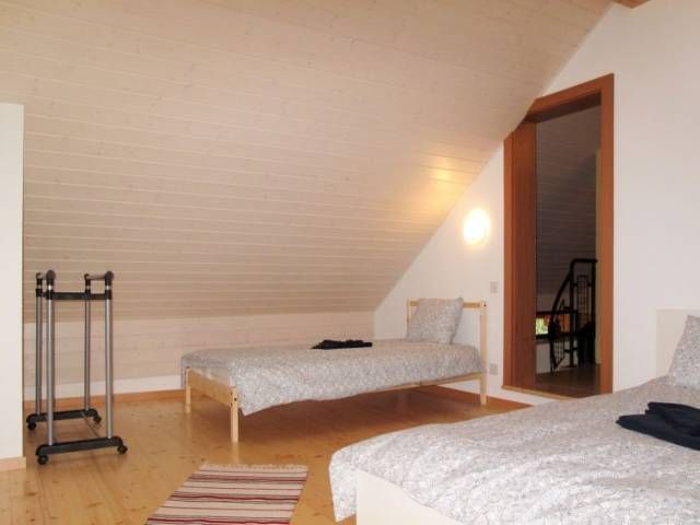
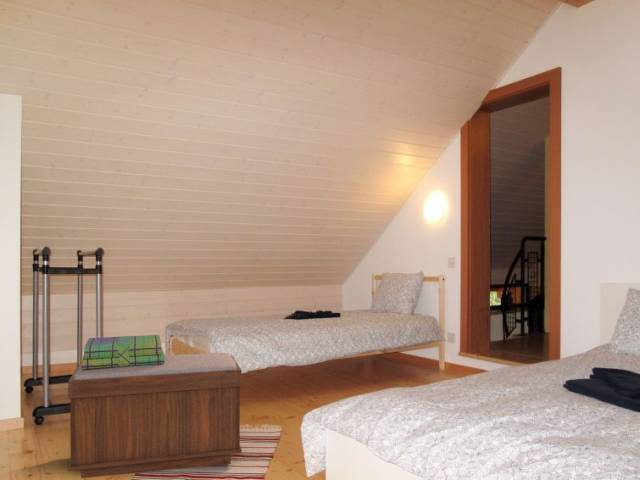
+ stack of books (124, 350)
+ bench (158, 409)
